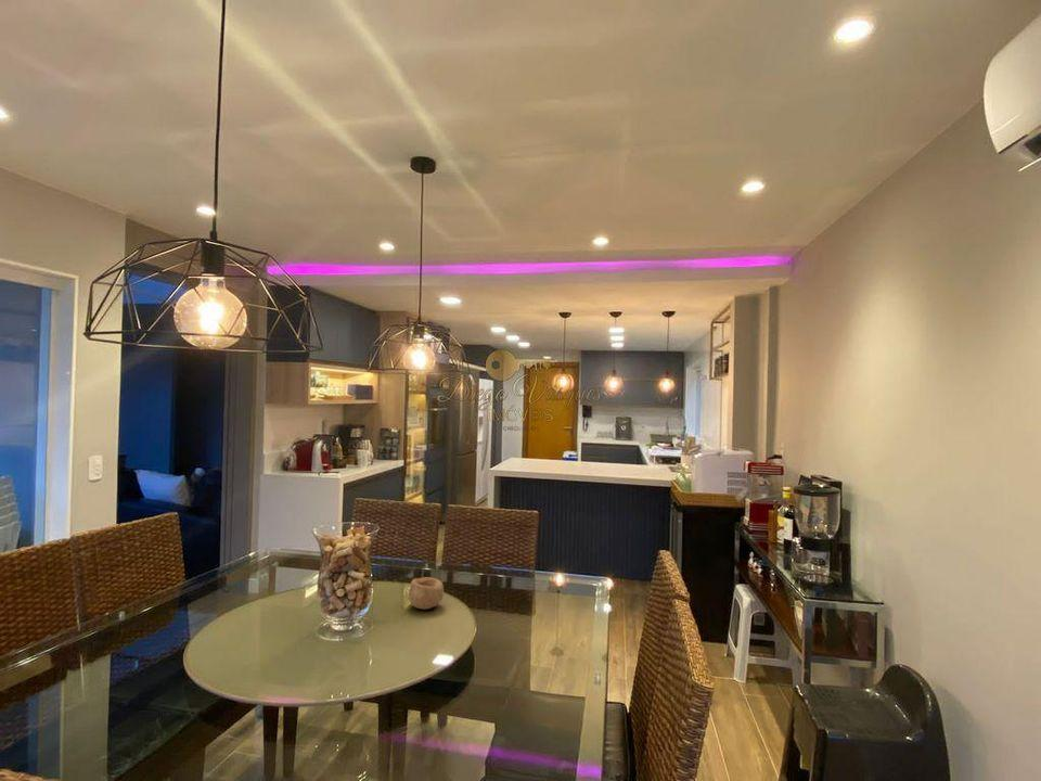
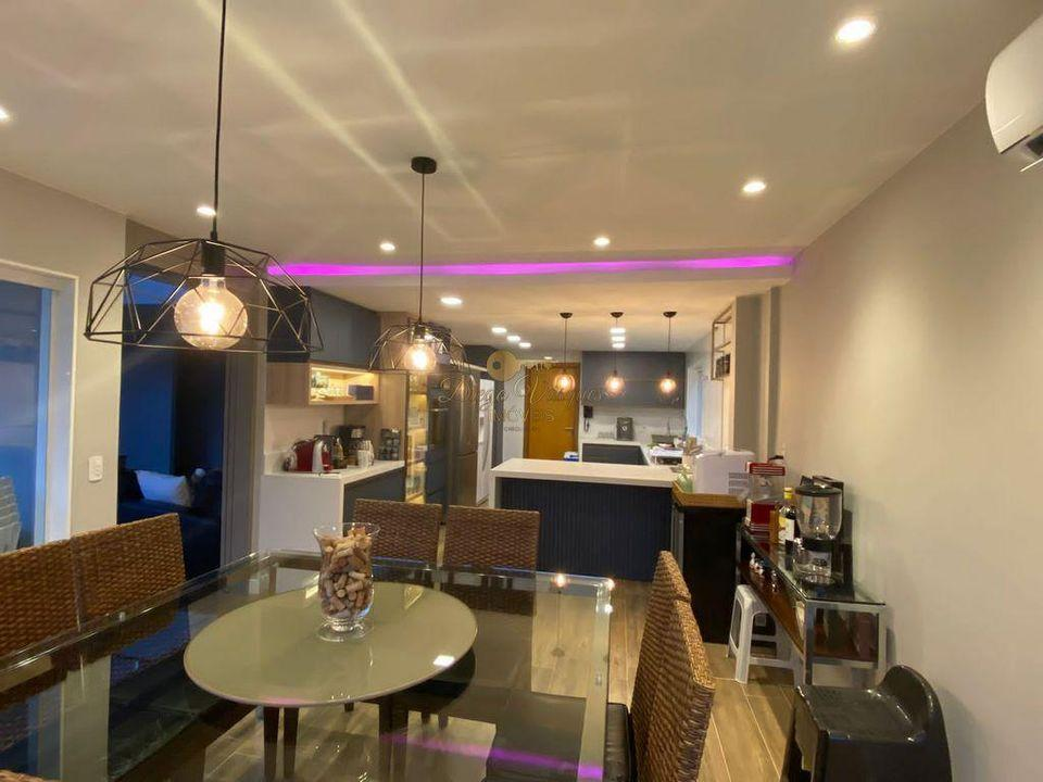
- bowl (425, 593)
